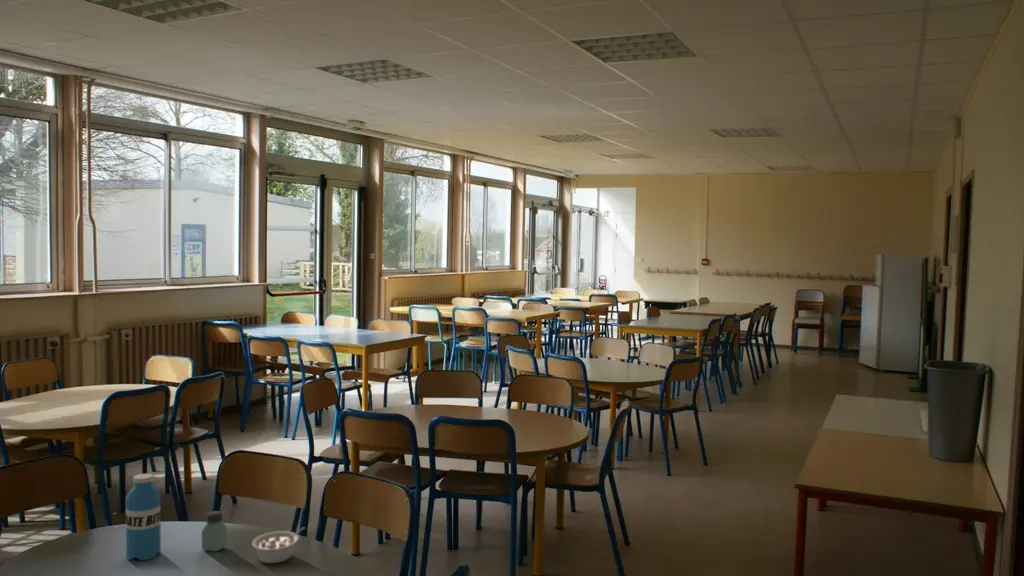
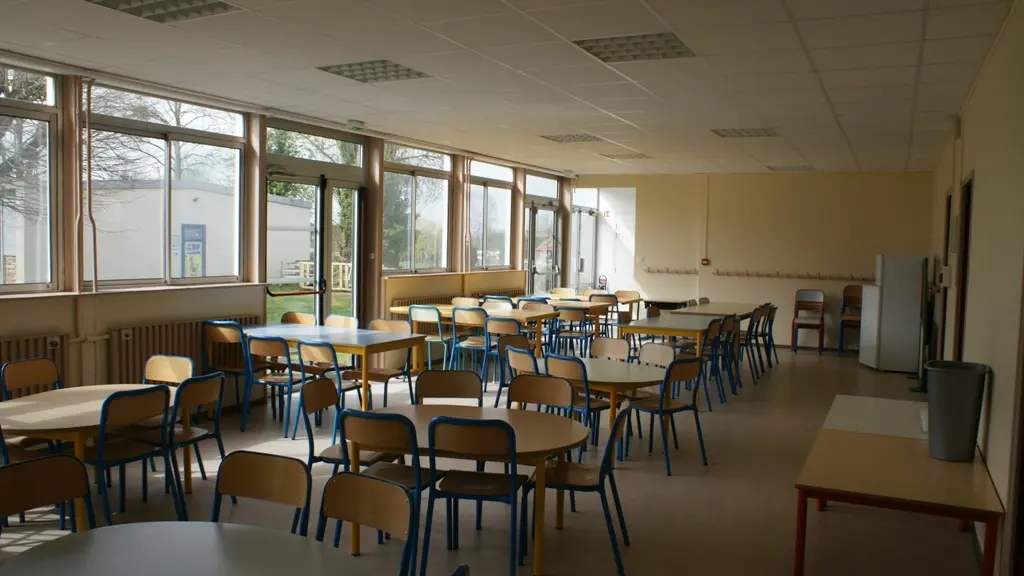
- saltshaker (214, 530)
- water bottle (143, 515)
- legume (276, 545)
